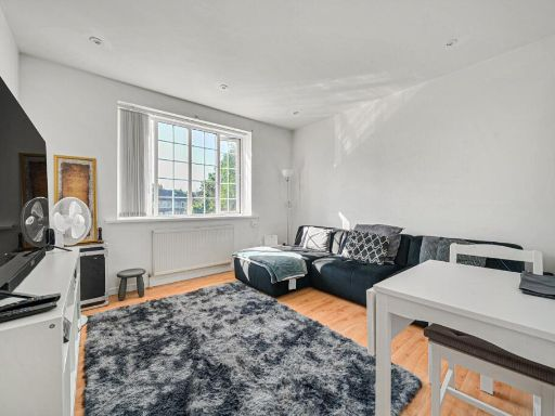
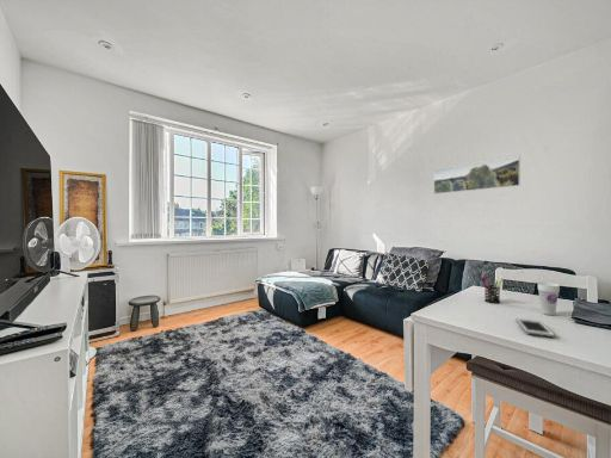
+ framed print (471, 177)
+ cell phone (533, 327)
+ pen holder (492, 287)
+ cup (548, 298)
